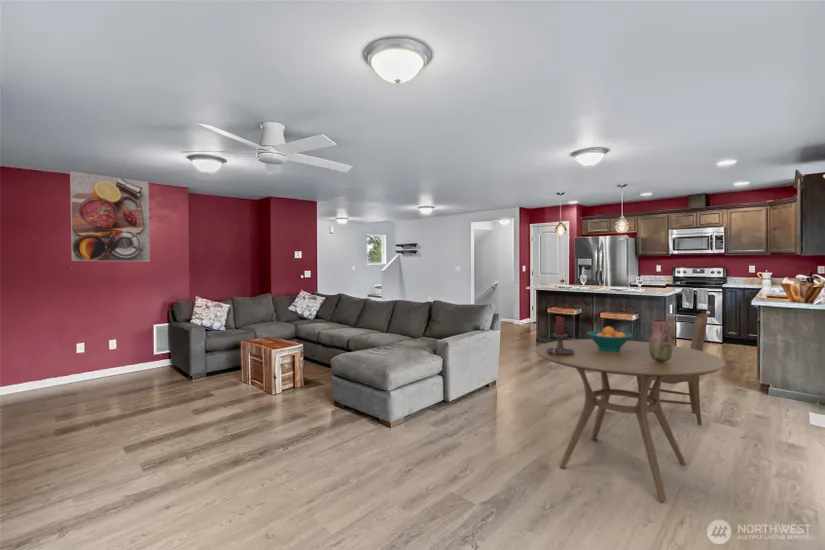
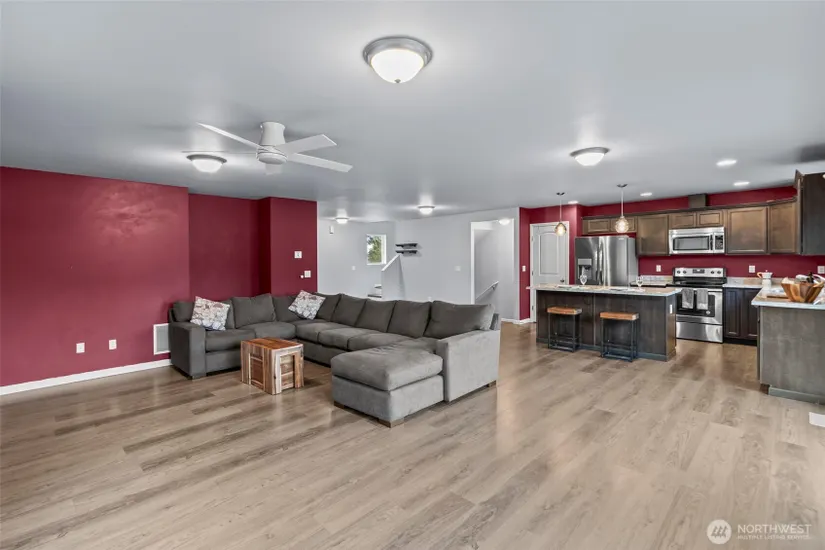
- dining table (622, 409)
- dining chair (671, 377)
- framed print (112, 219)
- candle holder (558, 335)
- fruit bowl (609, 337)
- vase (660, 341)
